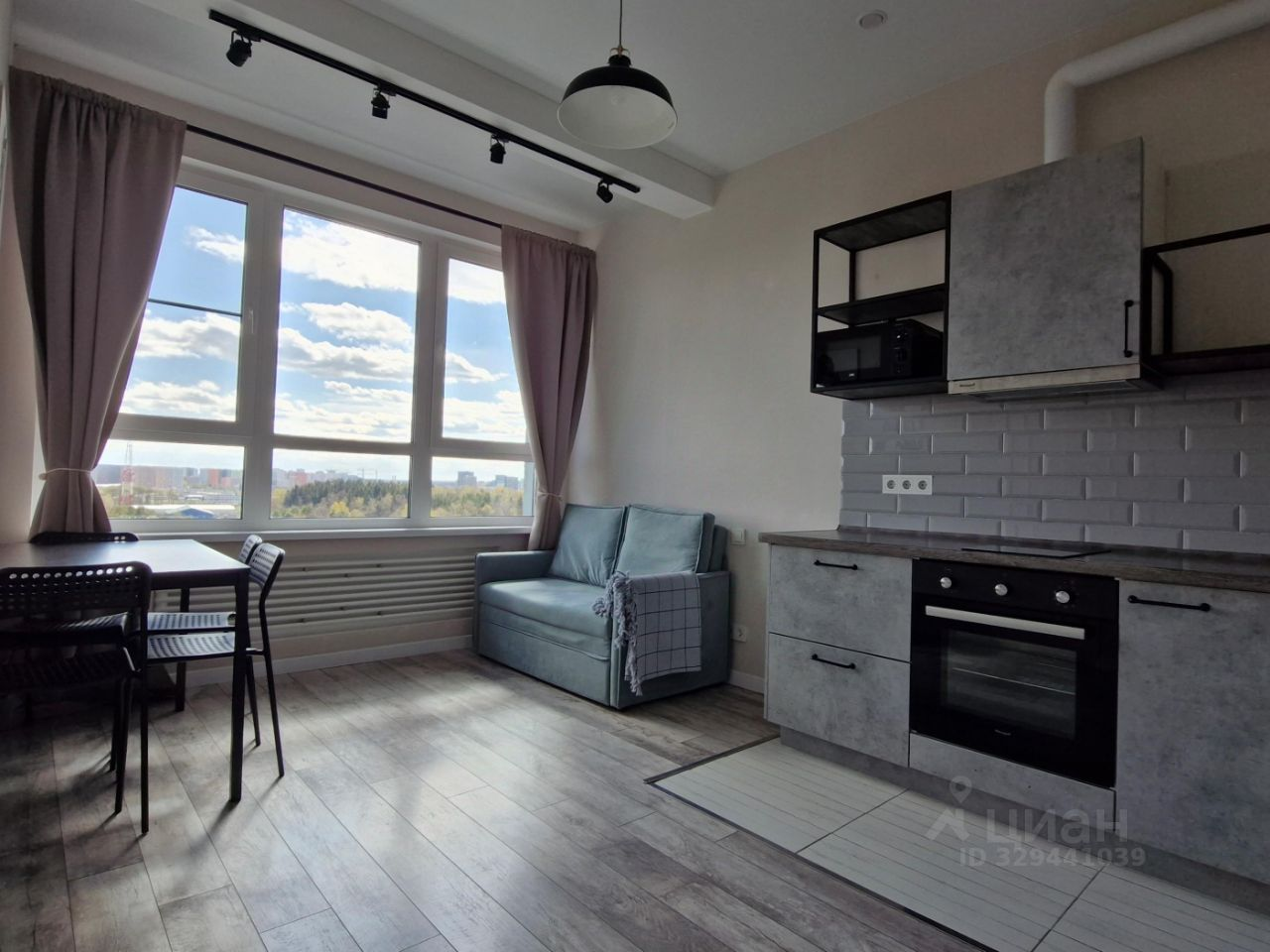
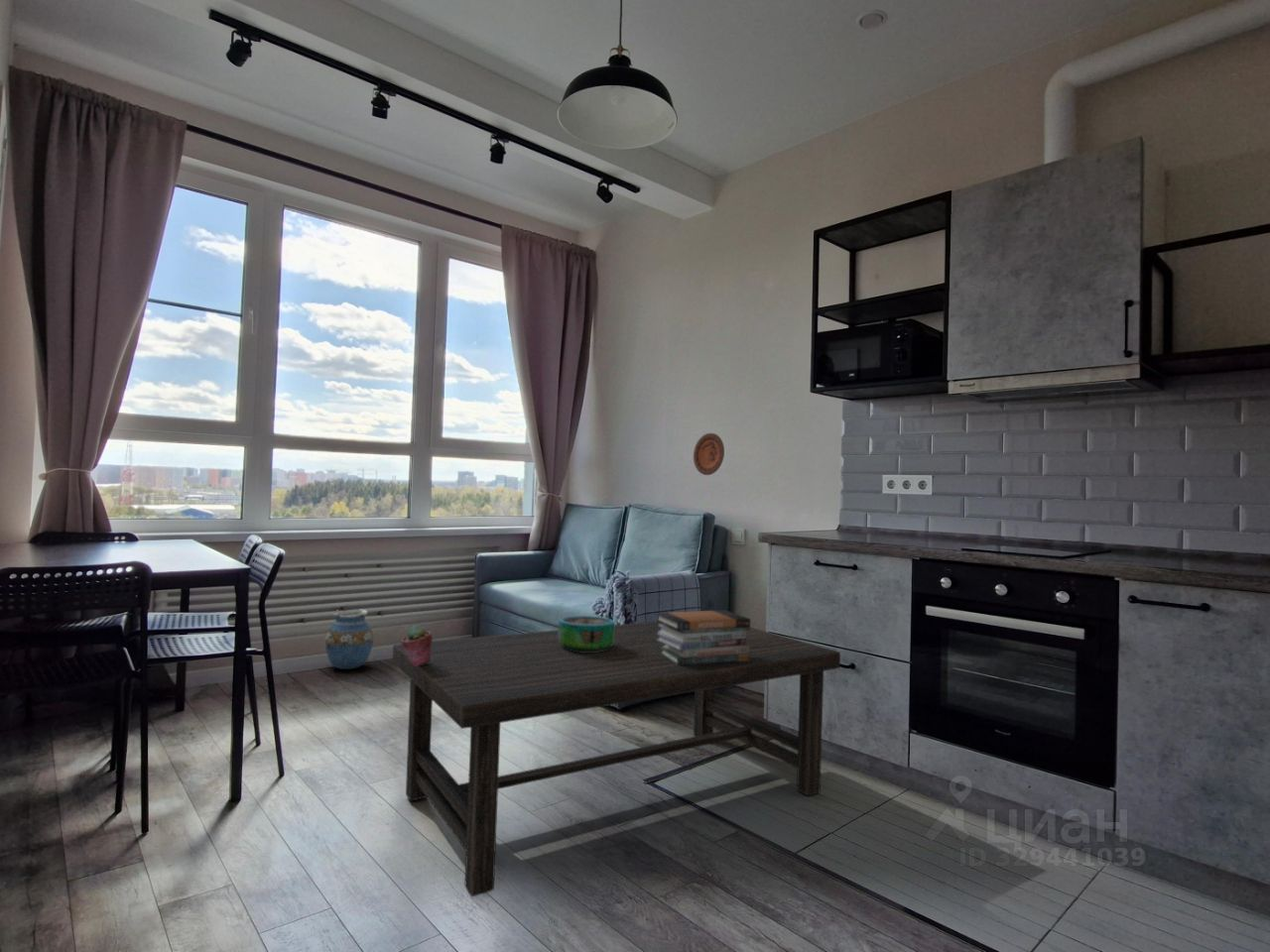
+ potted succulent (421, 644)
+ coffee table (619, 703)
+ decorative bowl (586, 633)
+ book stack (702, 636)
+ vase (349, 639)
+ decorative plate (708, 454)
